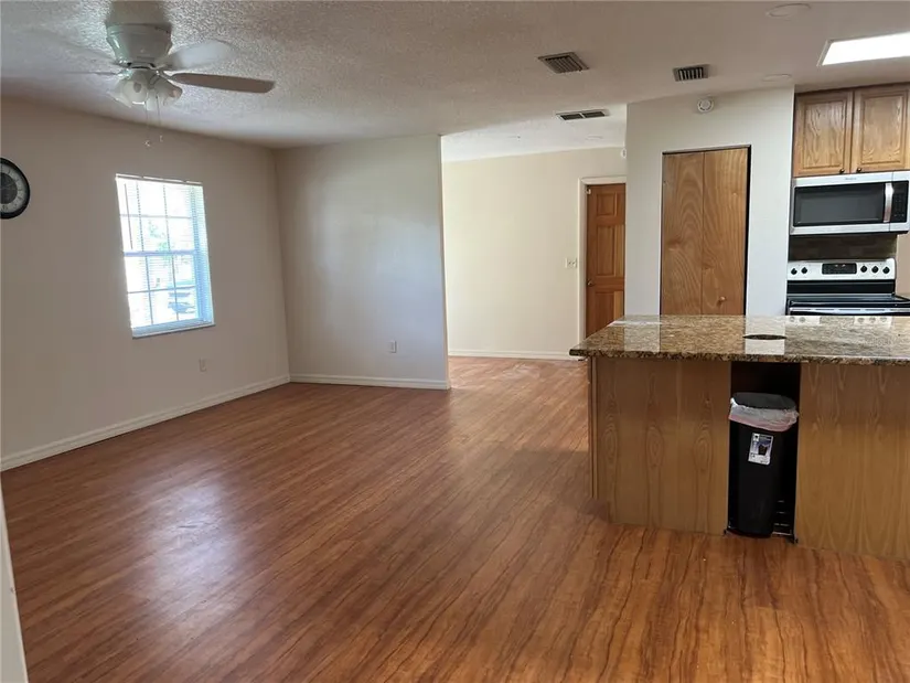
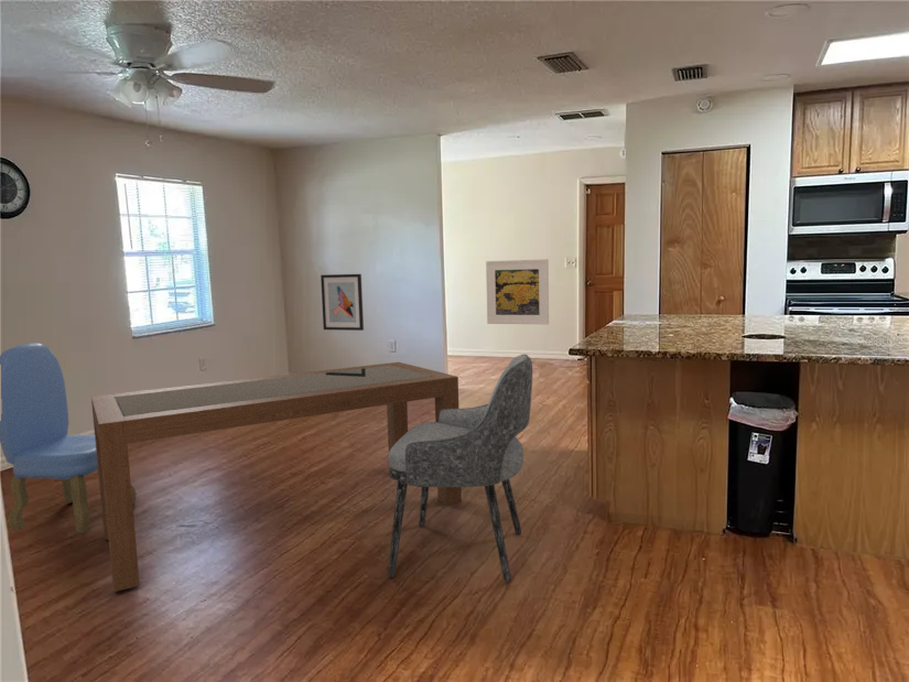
+ dining chair (65, 431)
+ dining table (281, 420)
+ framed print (517, 292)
+ dining chair (466, 456)
+ wall art (342, 302)
